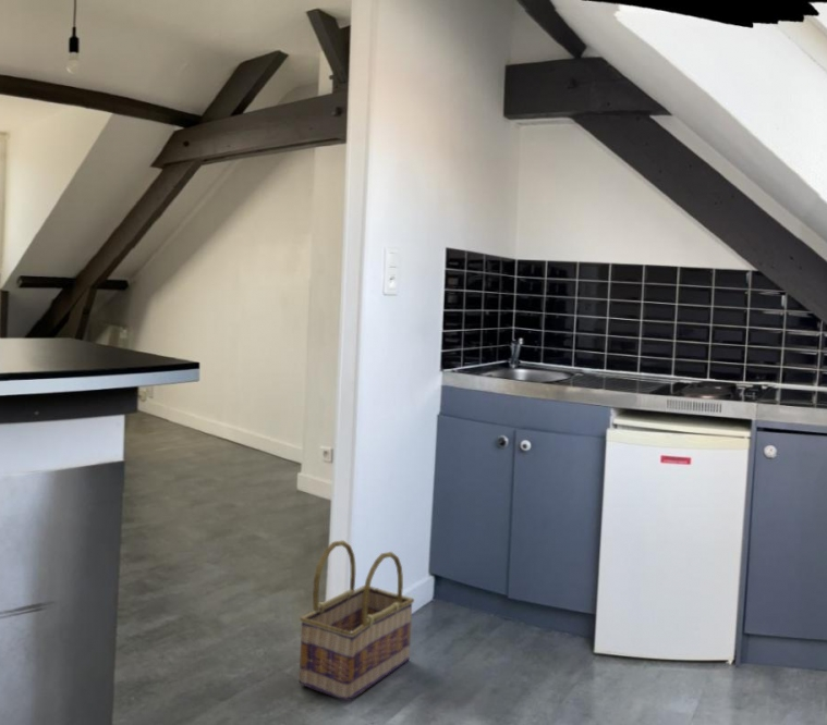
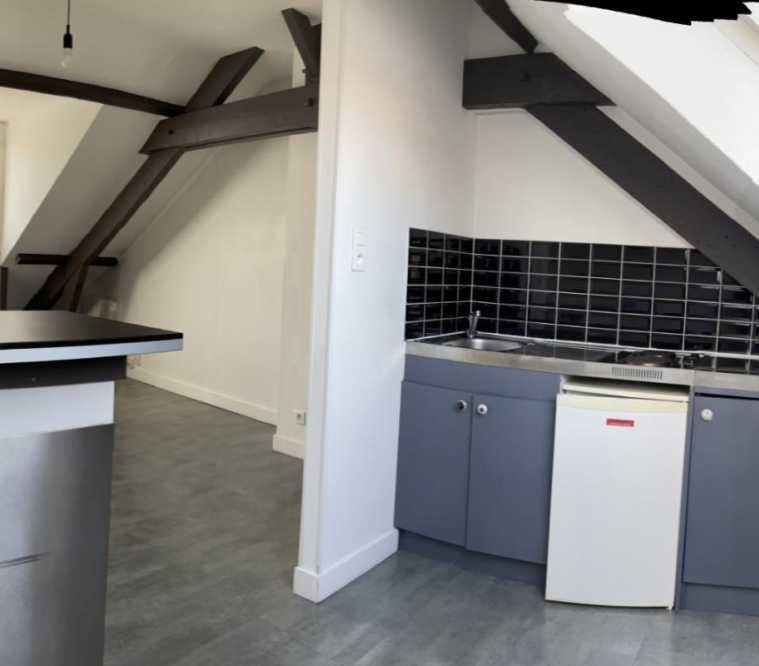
- basket (358, 609)
